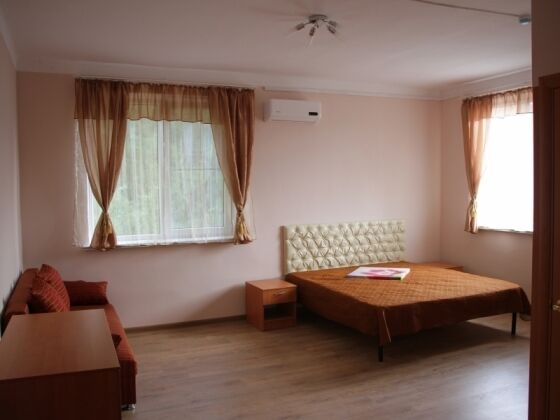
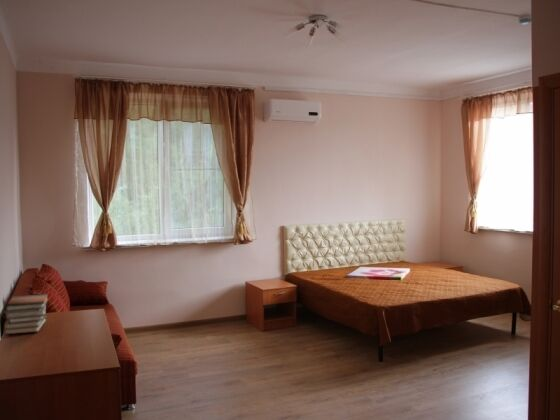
+ book stack (27, 313)
